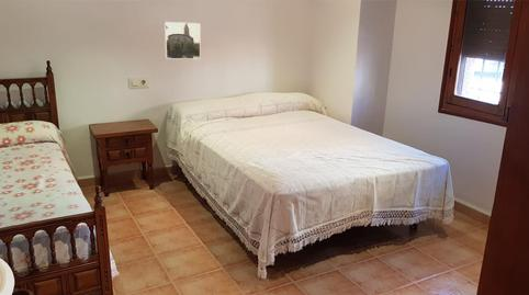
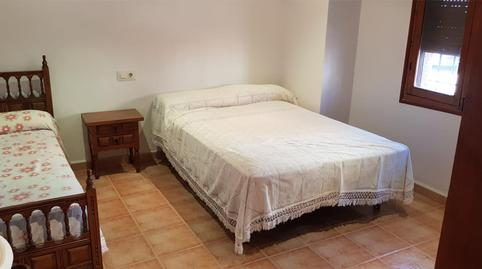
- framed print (182, 41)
